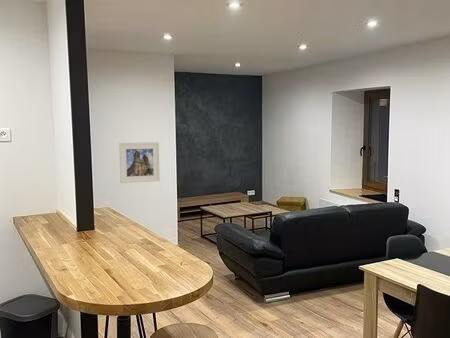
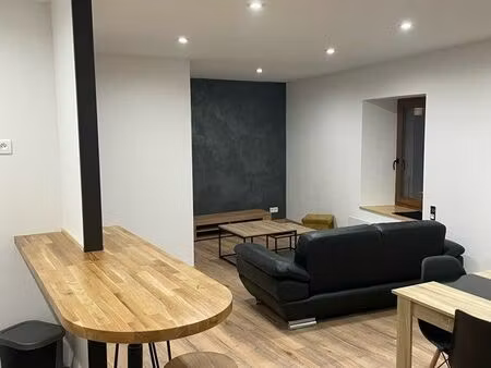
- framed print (139, 162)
